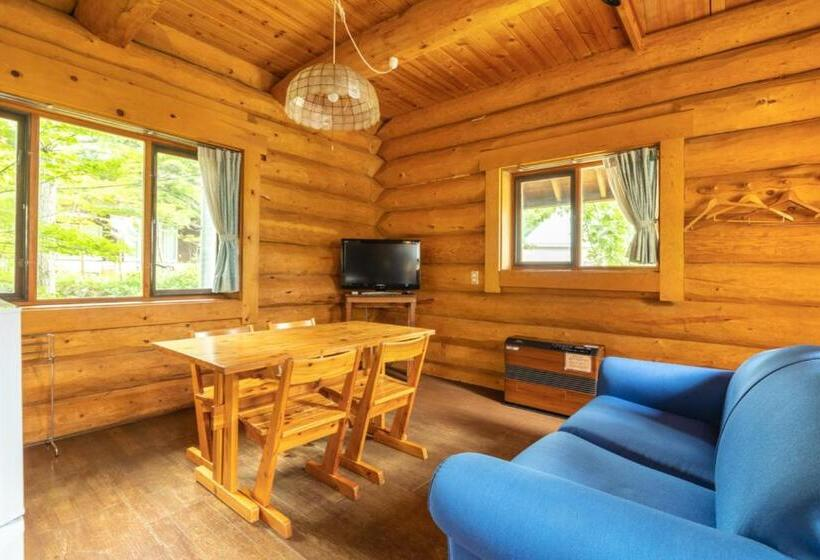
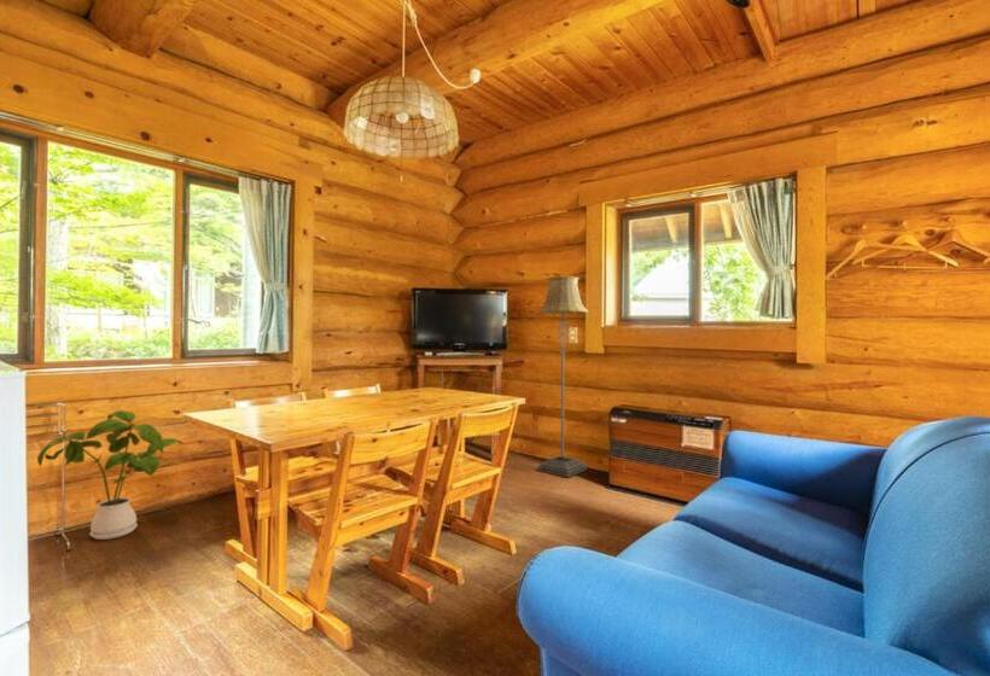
+ floor lamp (563, 374)
+ house plant (126, 473)
